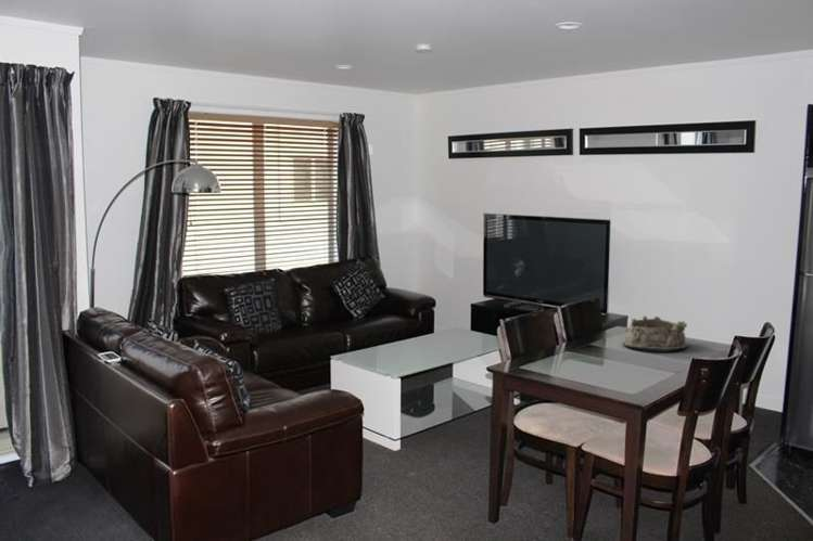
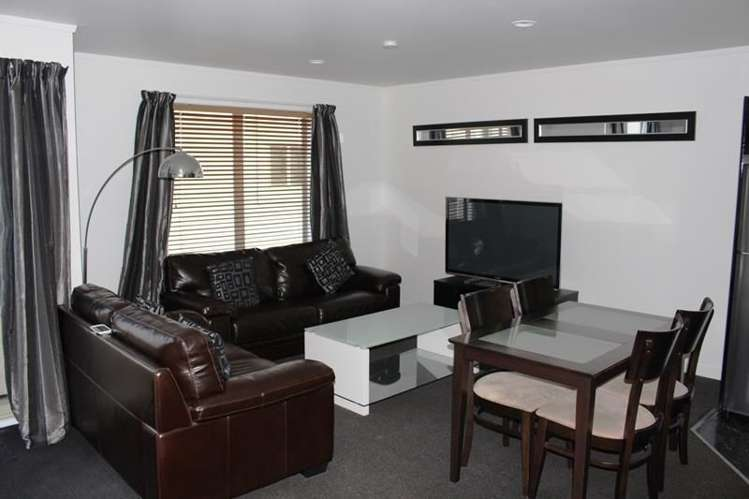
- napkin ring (656, 332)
